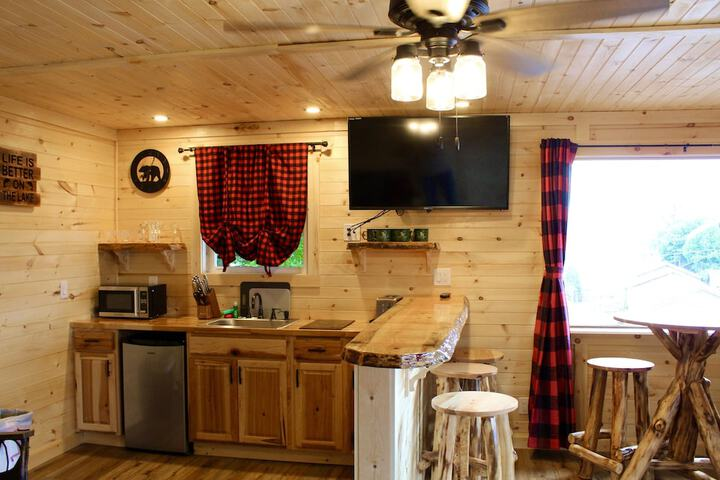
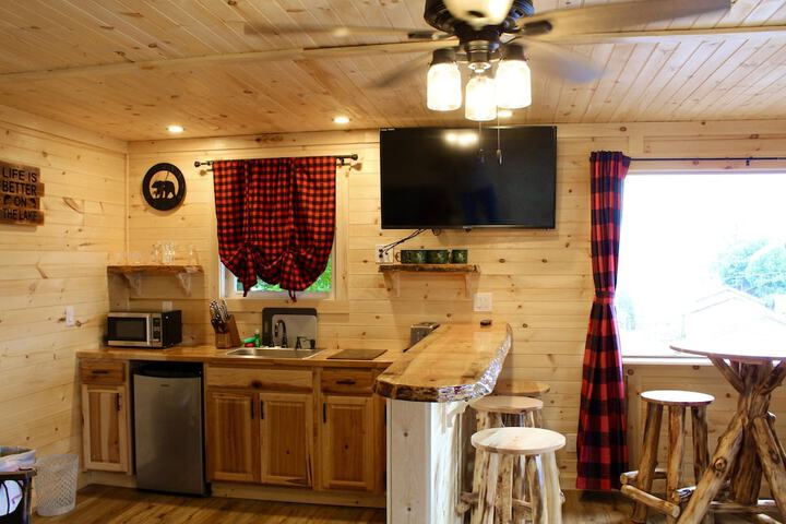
+ wastebasket (56, 485)
